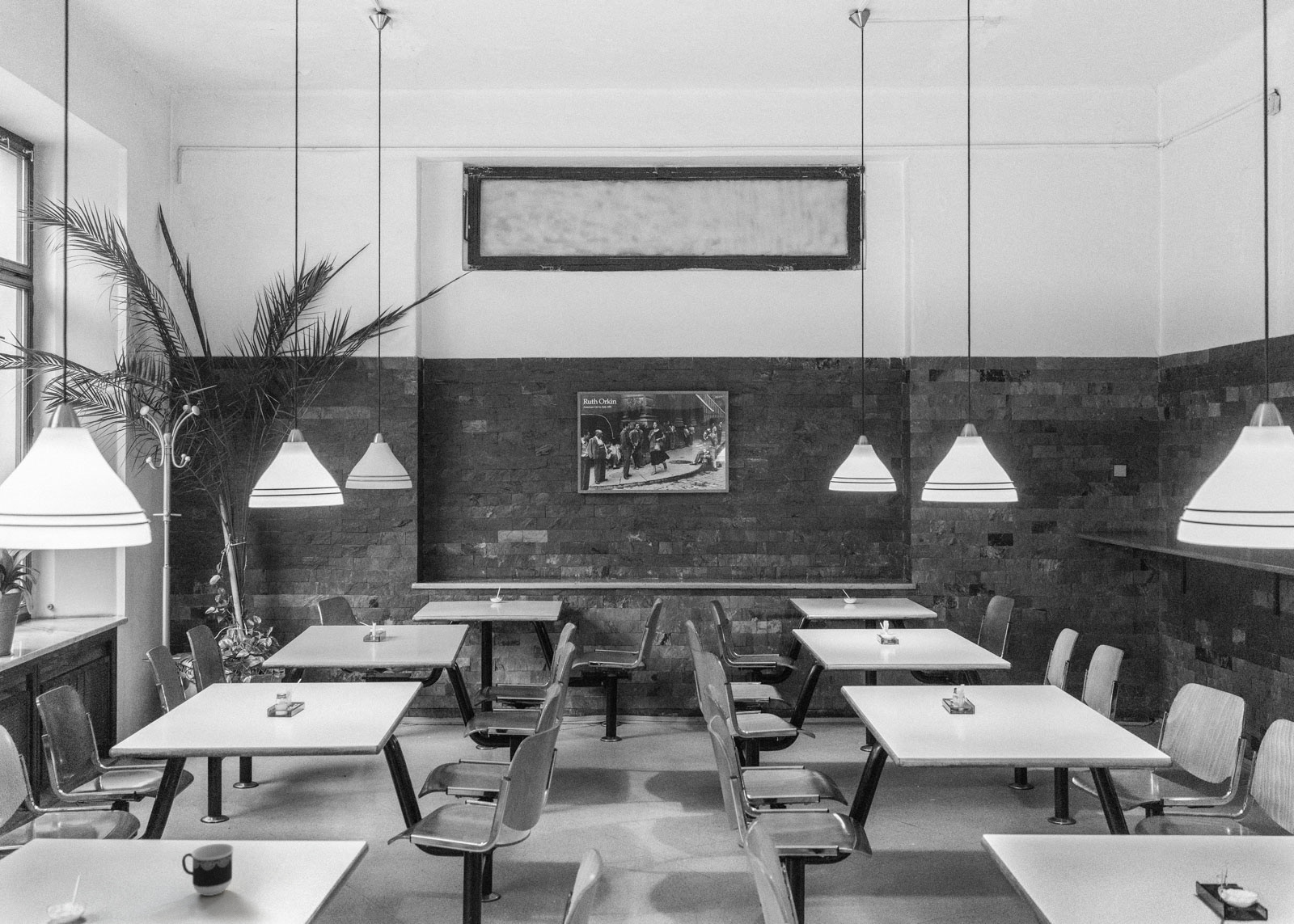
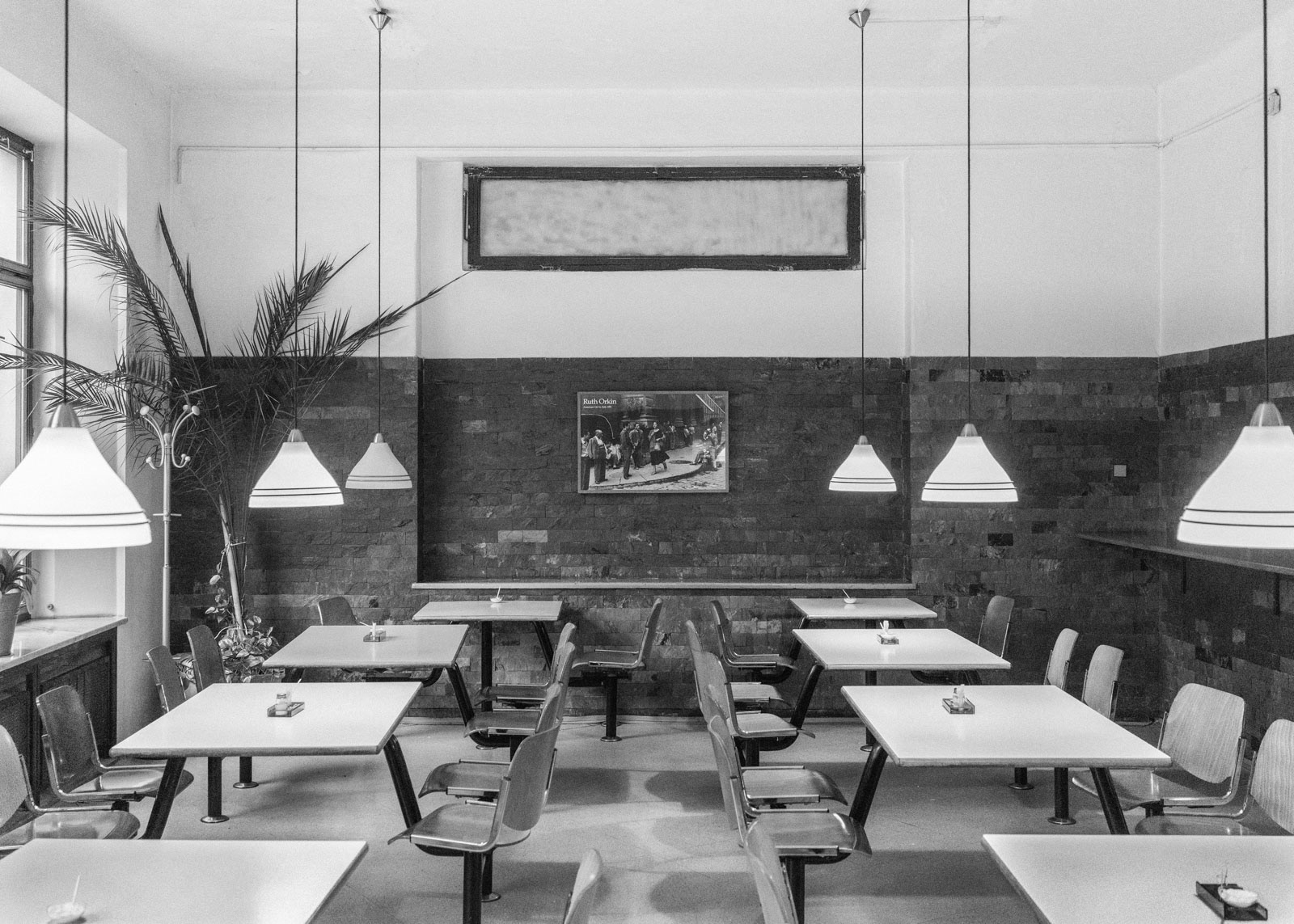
- cup (206, 871)
